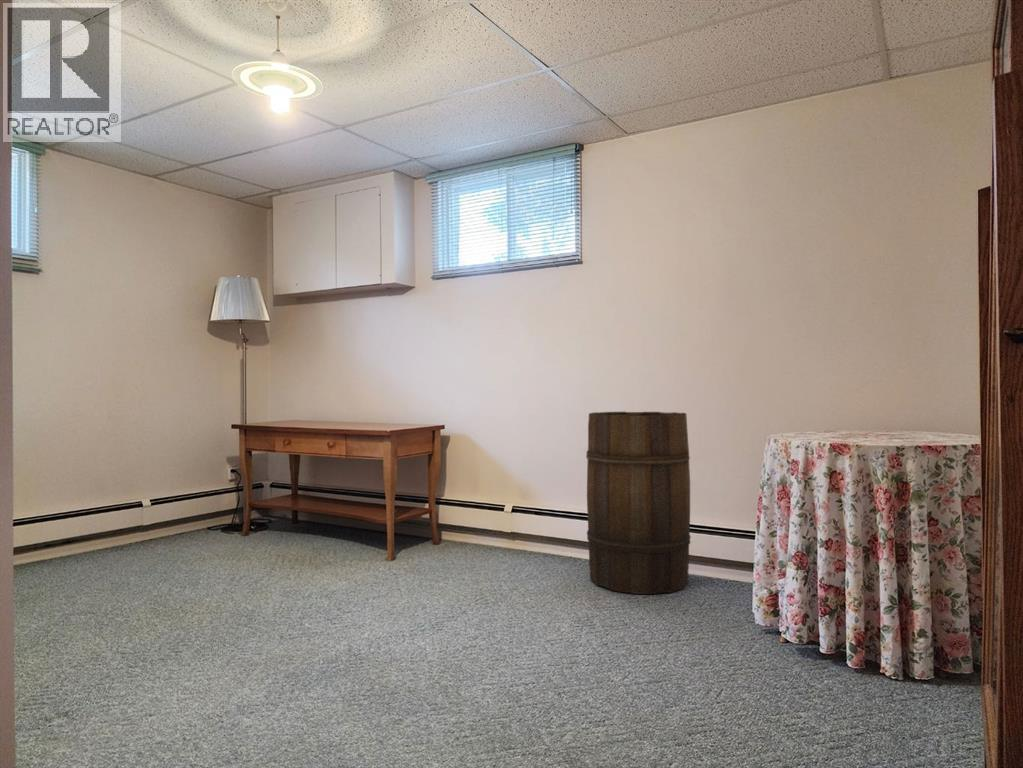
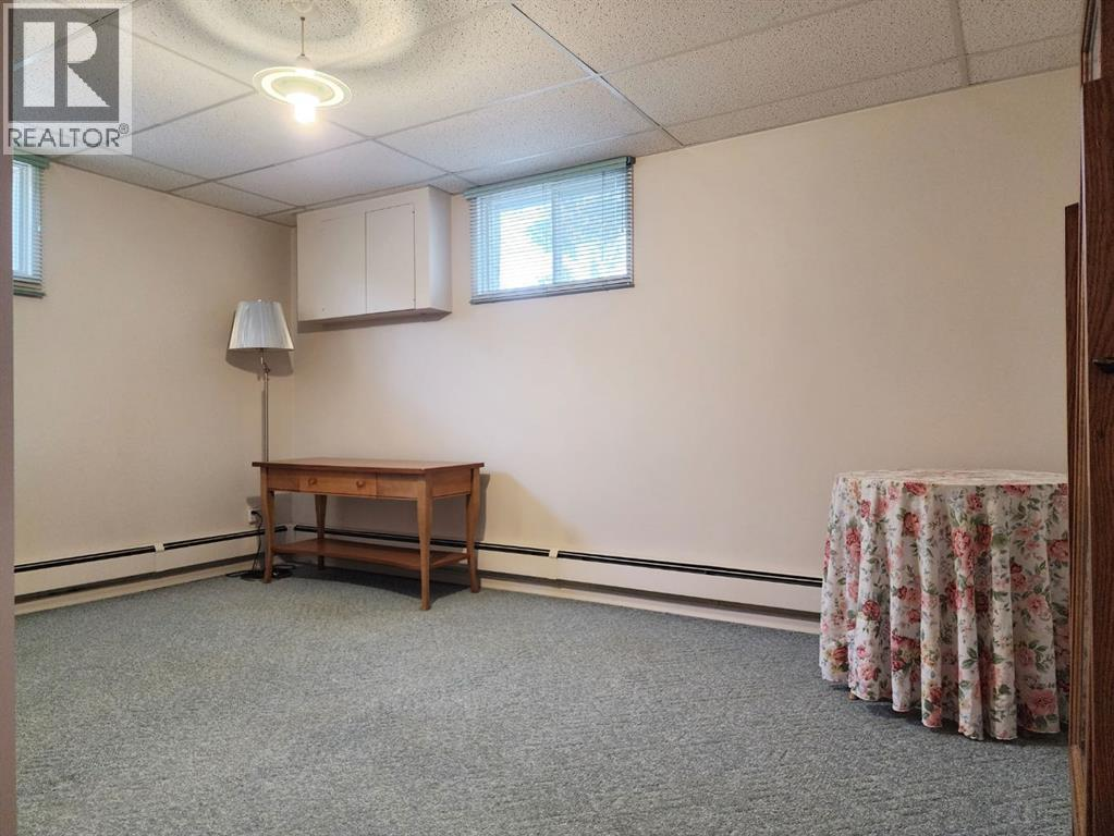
- wooden barrel (637, 496)
